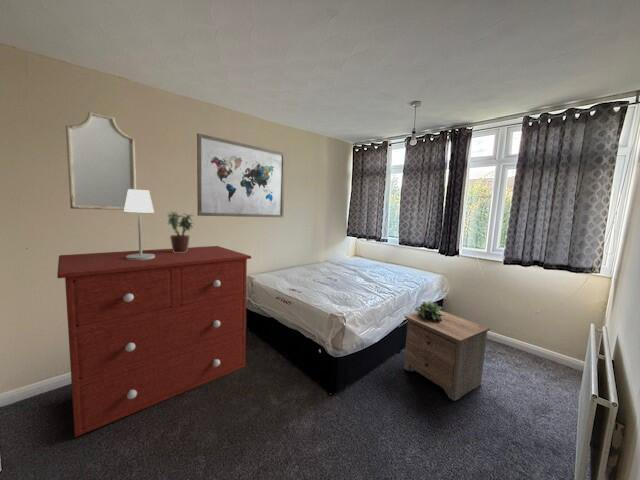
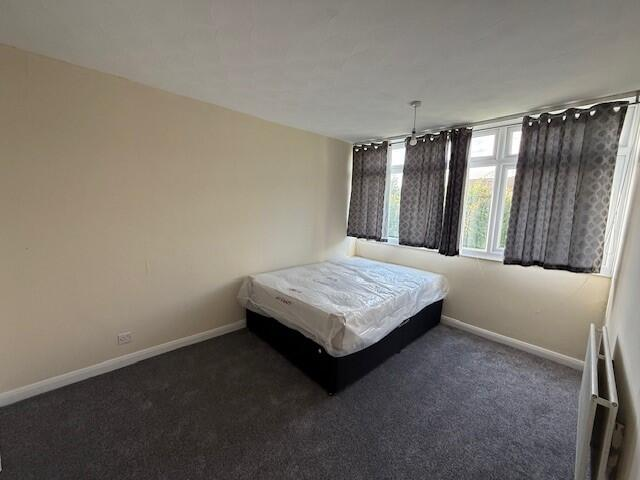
- home mirror (103, 162)
- wall art (246, 181)
- potted plant (177, 231)
- nightstand (442, 349)
- table lamp (139, 223)
- succulent plant (429, 308)
- dresser (164, 317)
